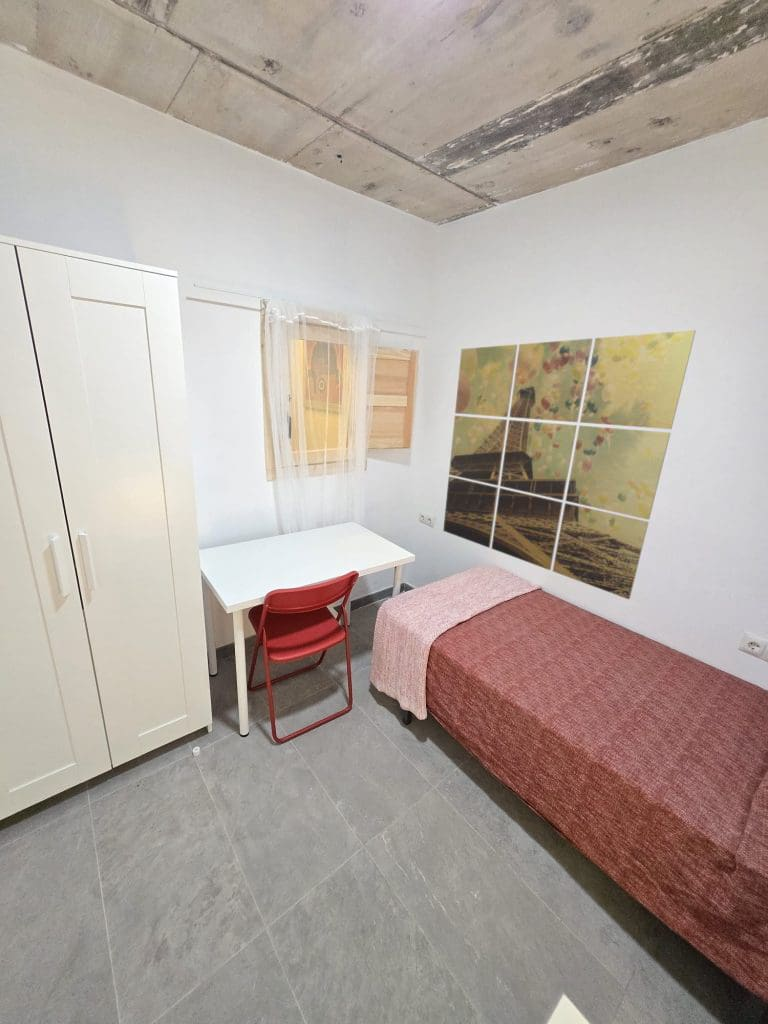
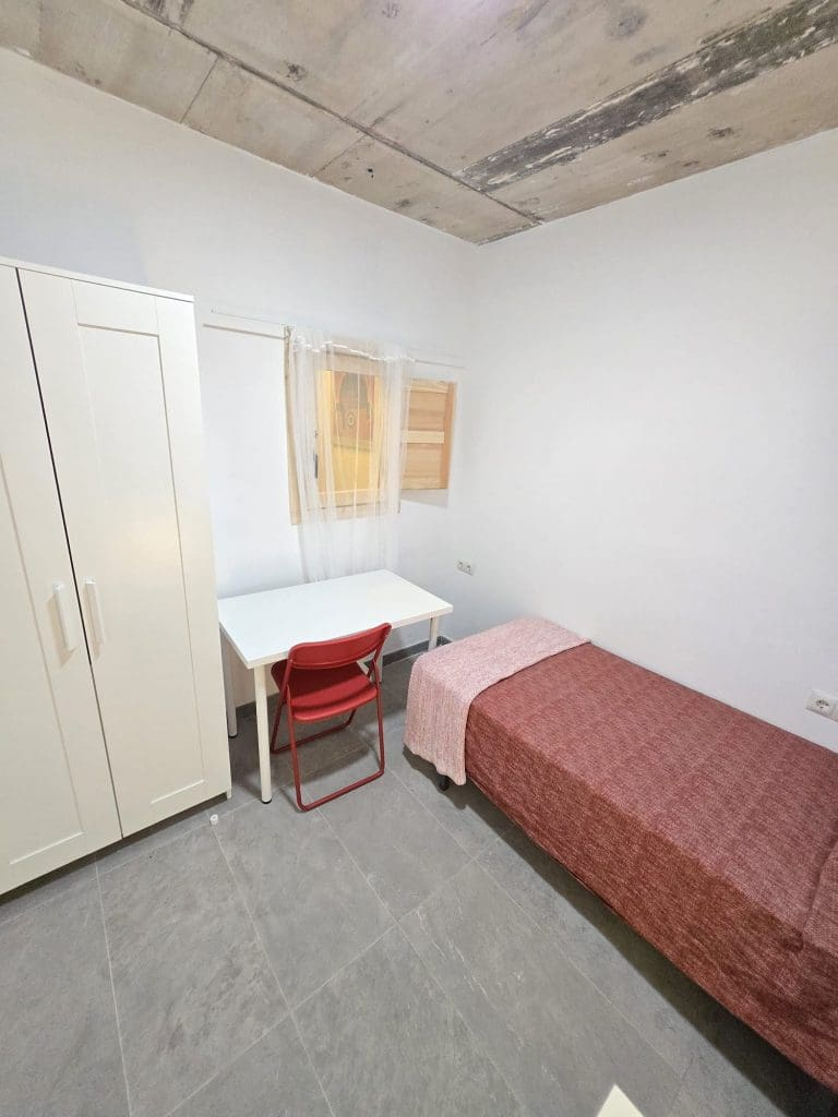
- wall art (534, 458)
